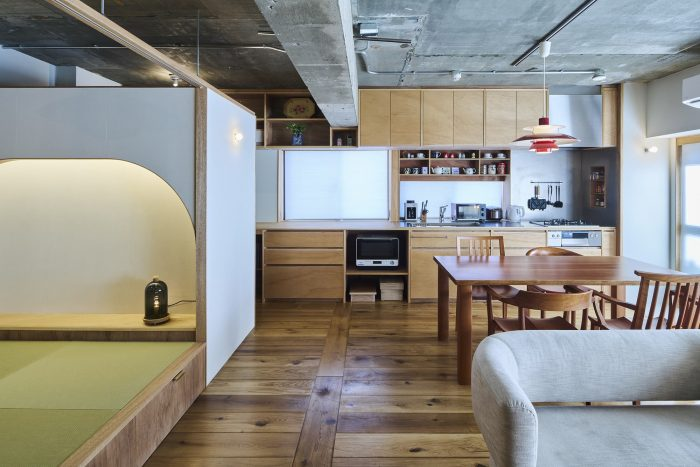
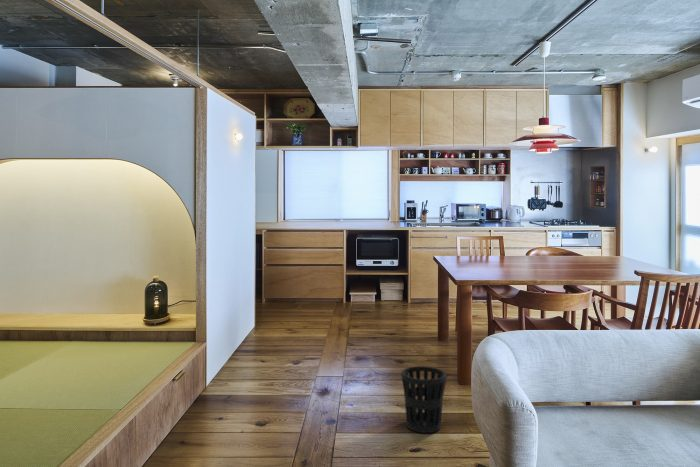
+ wastebasket (424, 399)
